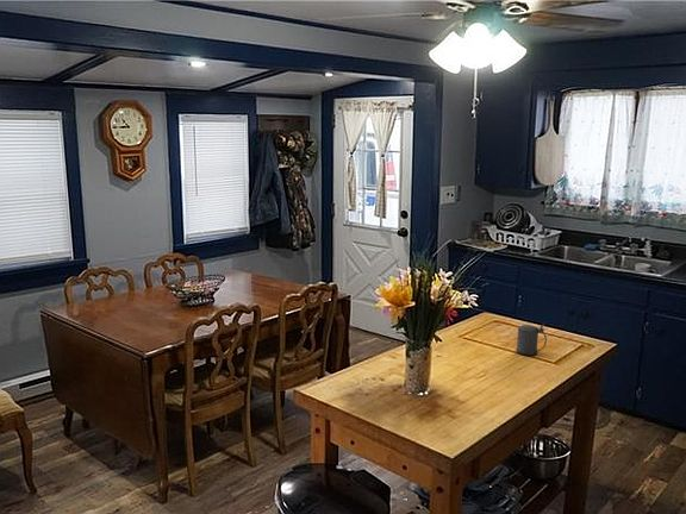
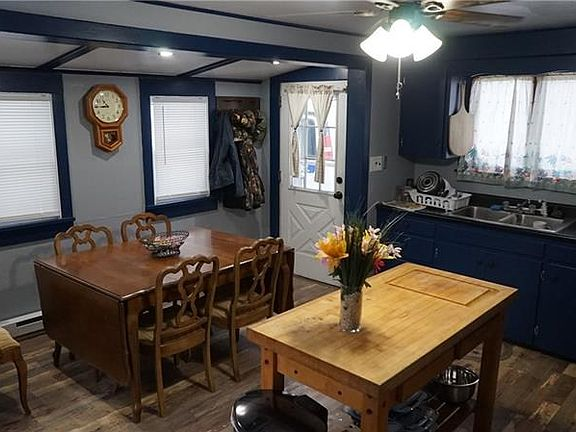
- beer stein (531, 337)
